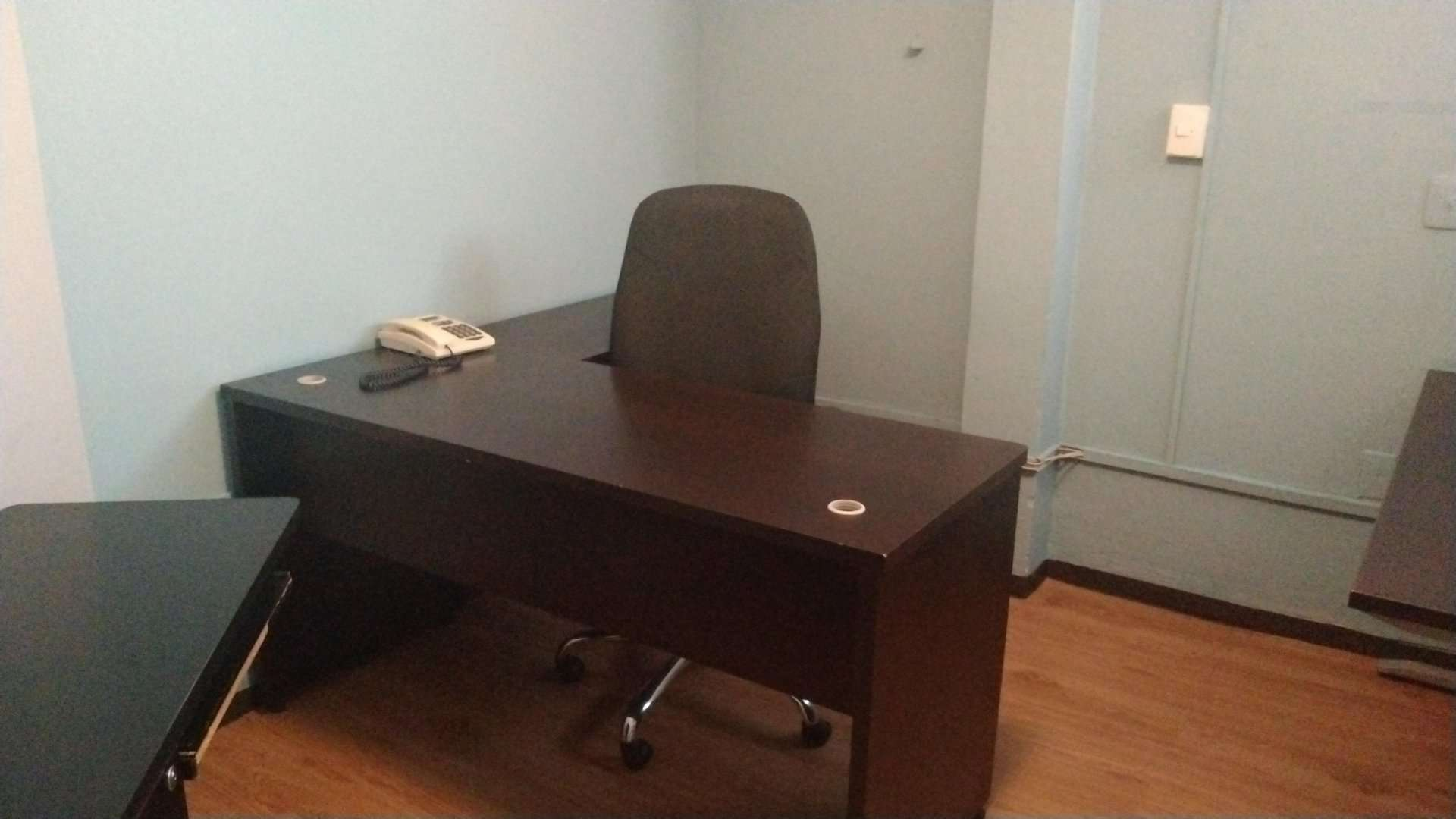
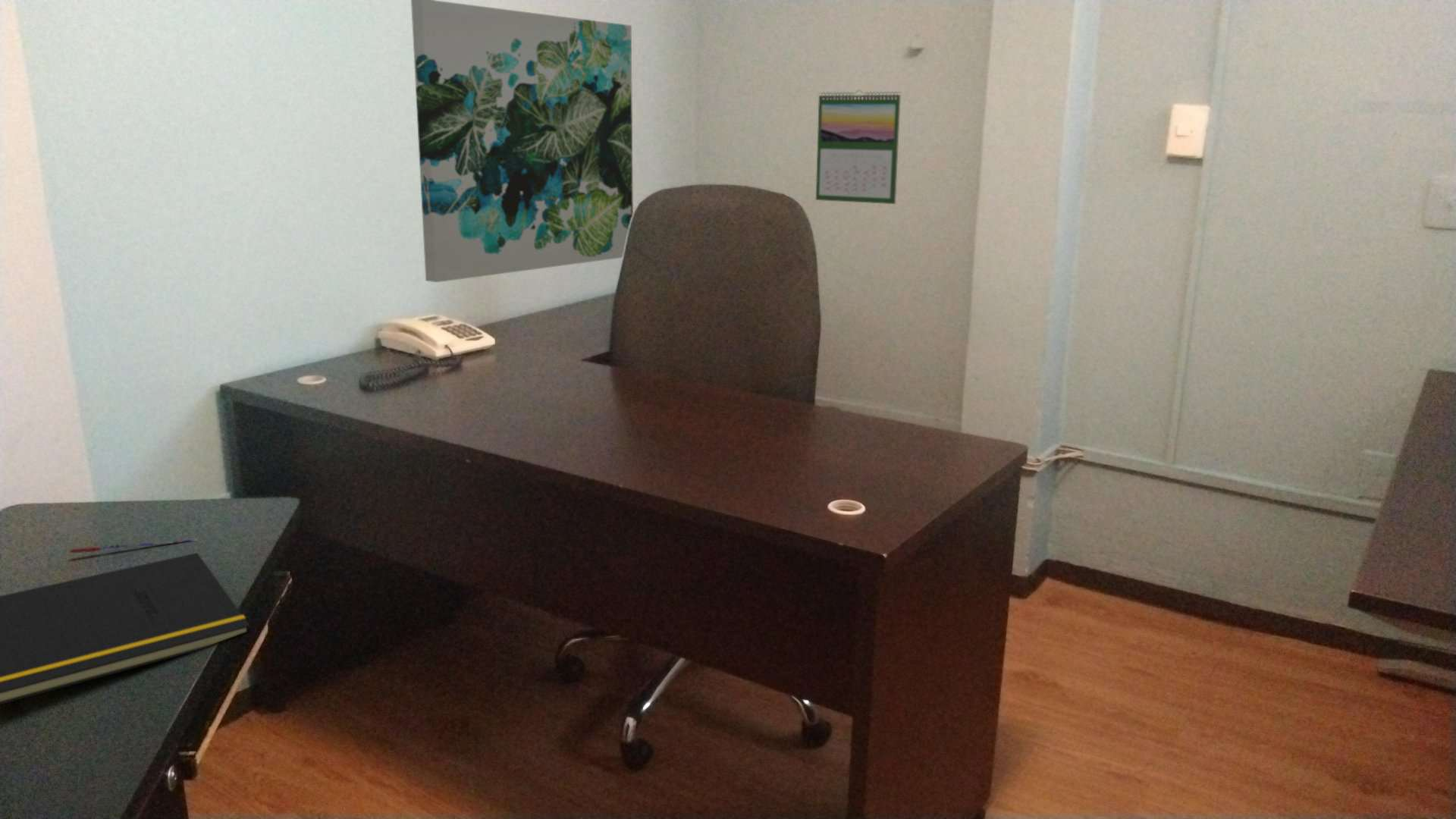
+ wall art (535, 143)
+ calendar (857, 146)
+ pen (135, 545)
+ notepad (105, 621)
